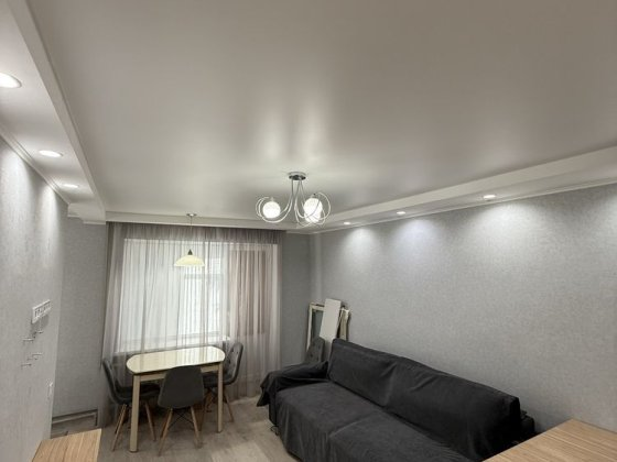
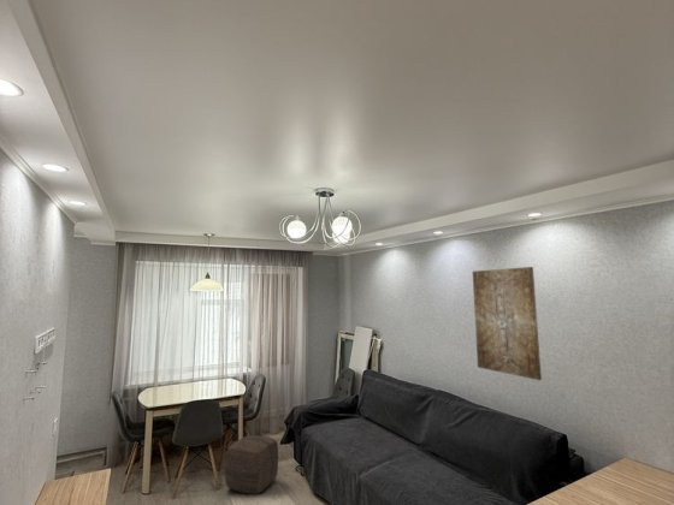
+ wall art (503, 320)
+ ottoman (252, 462)
